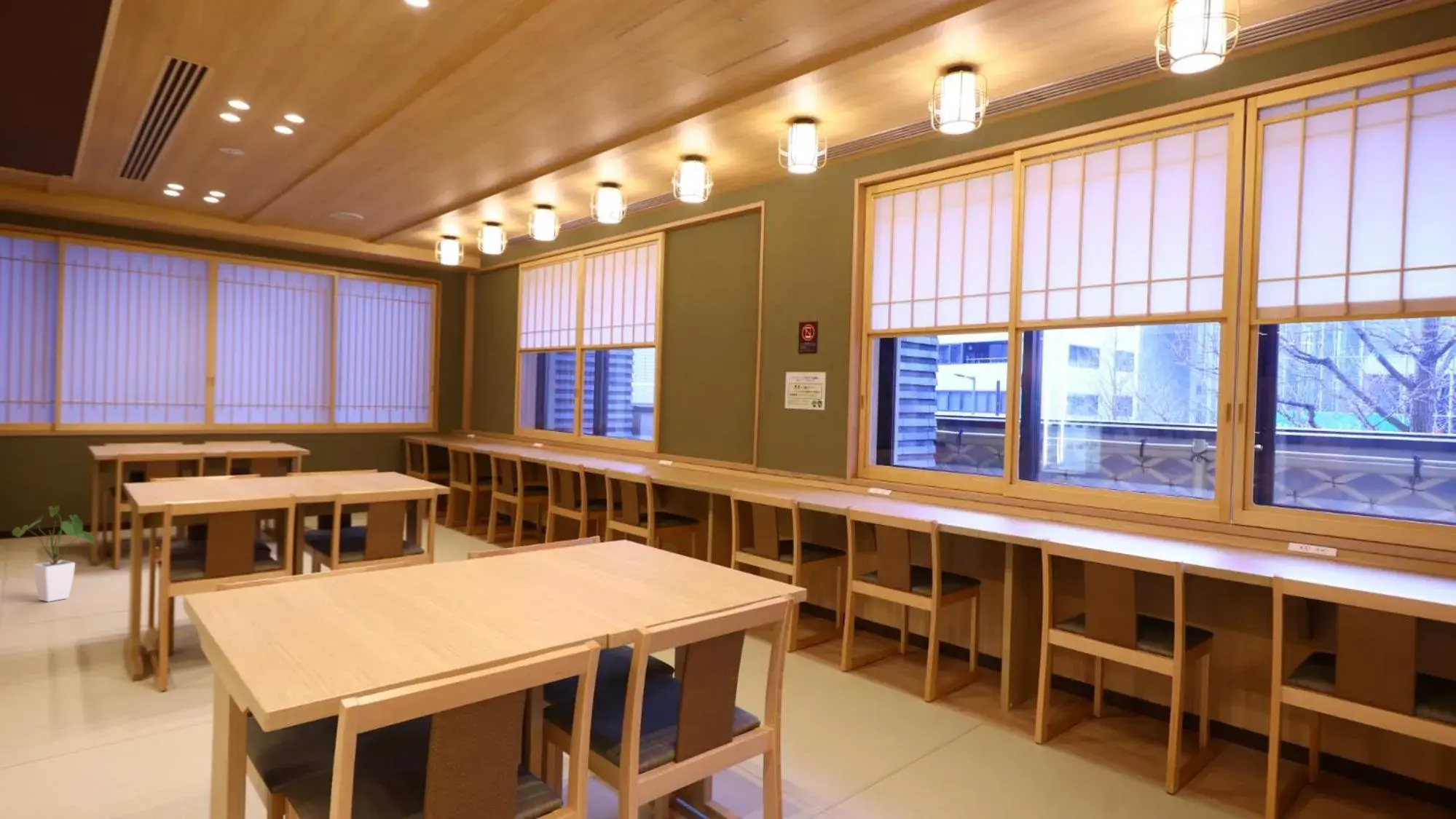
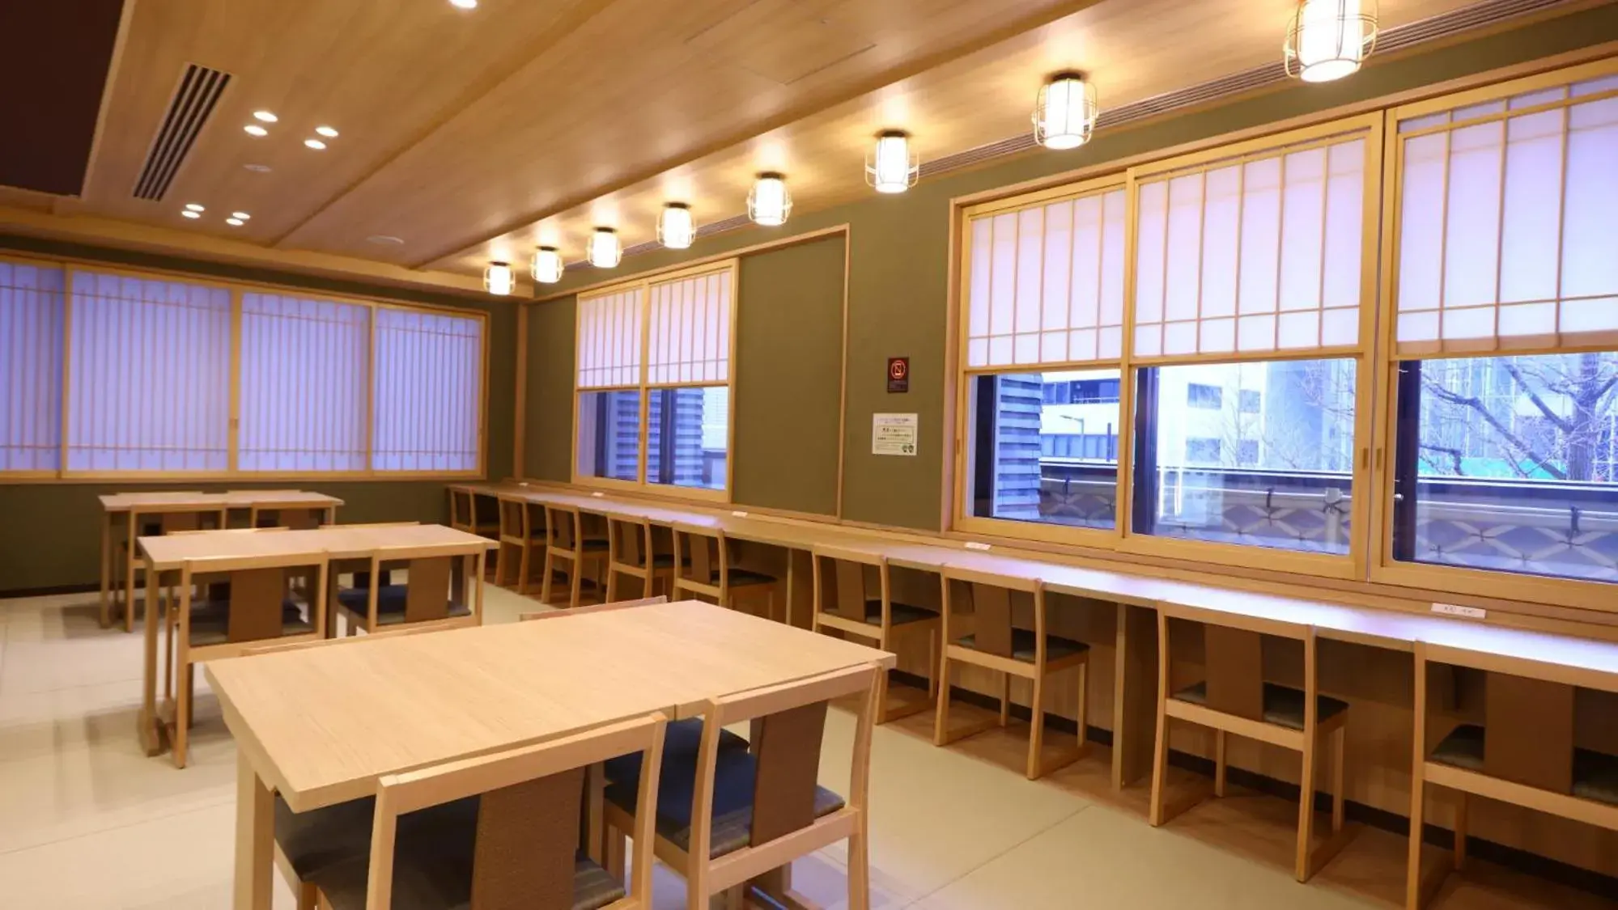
- house plant (47, 554)
